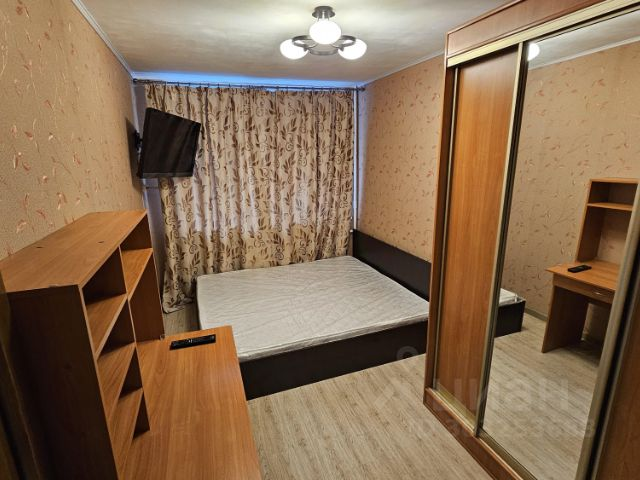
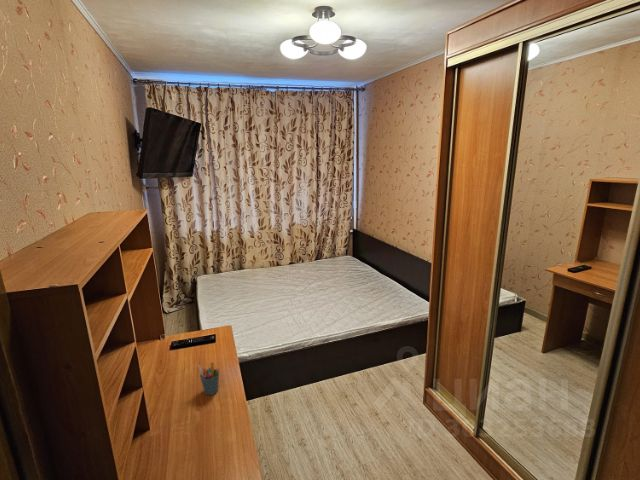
+ pen holder (210, 377)
